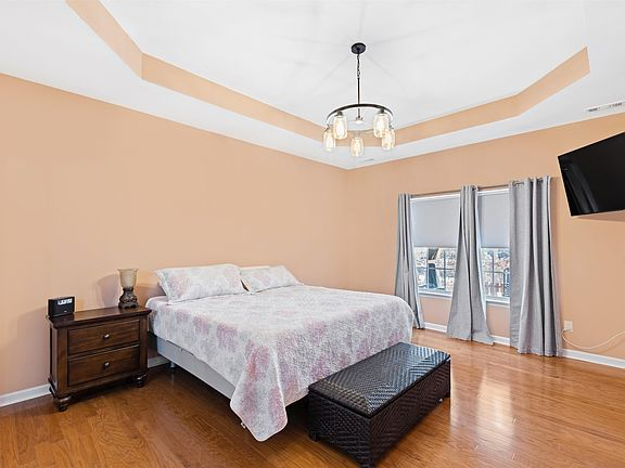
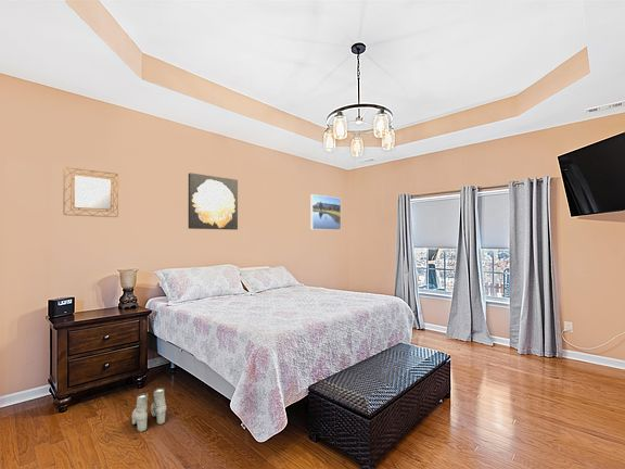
+ wall art (214, 203)
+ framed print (326, 213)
+ boots (148, 404)
+ home mirror (92, 192)
